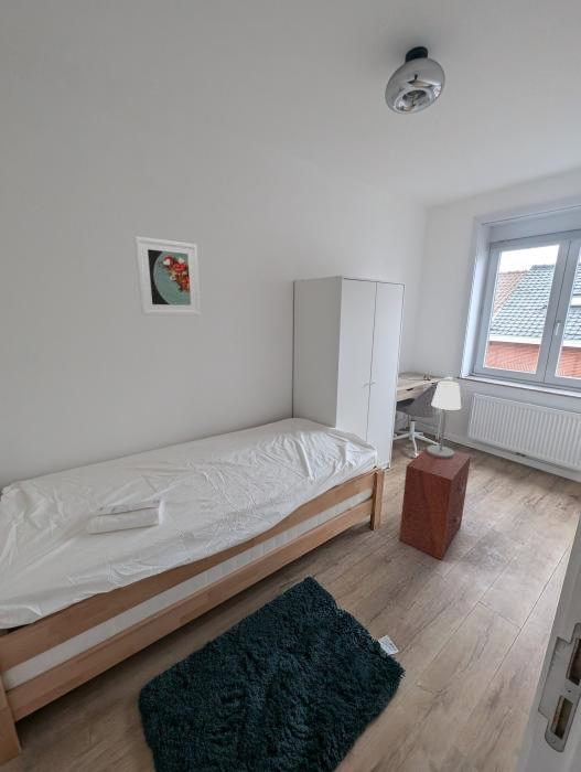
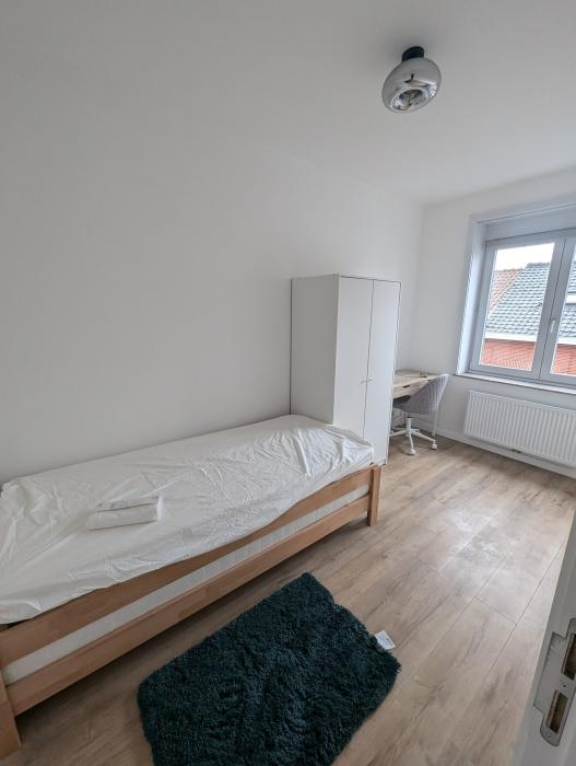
- table lamp (444, 418)
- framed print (170, 278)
- nightstand (437, 497)
